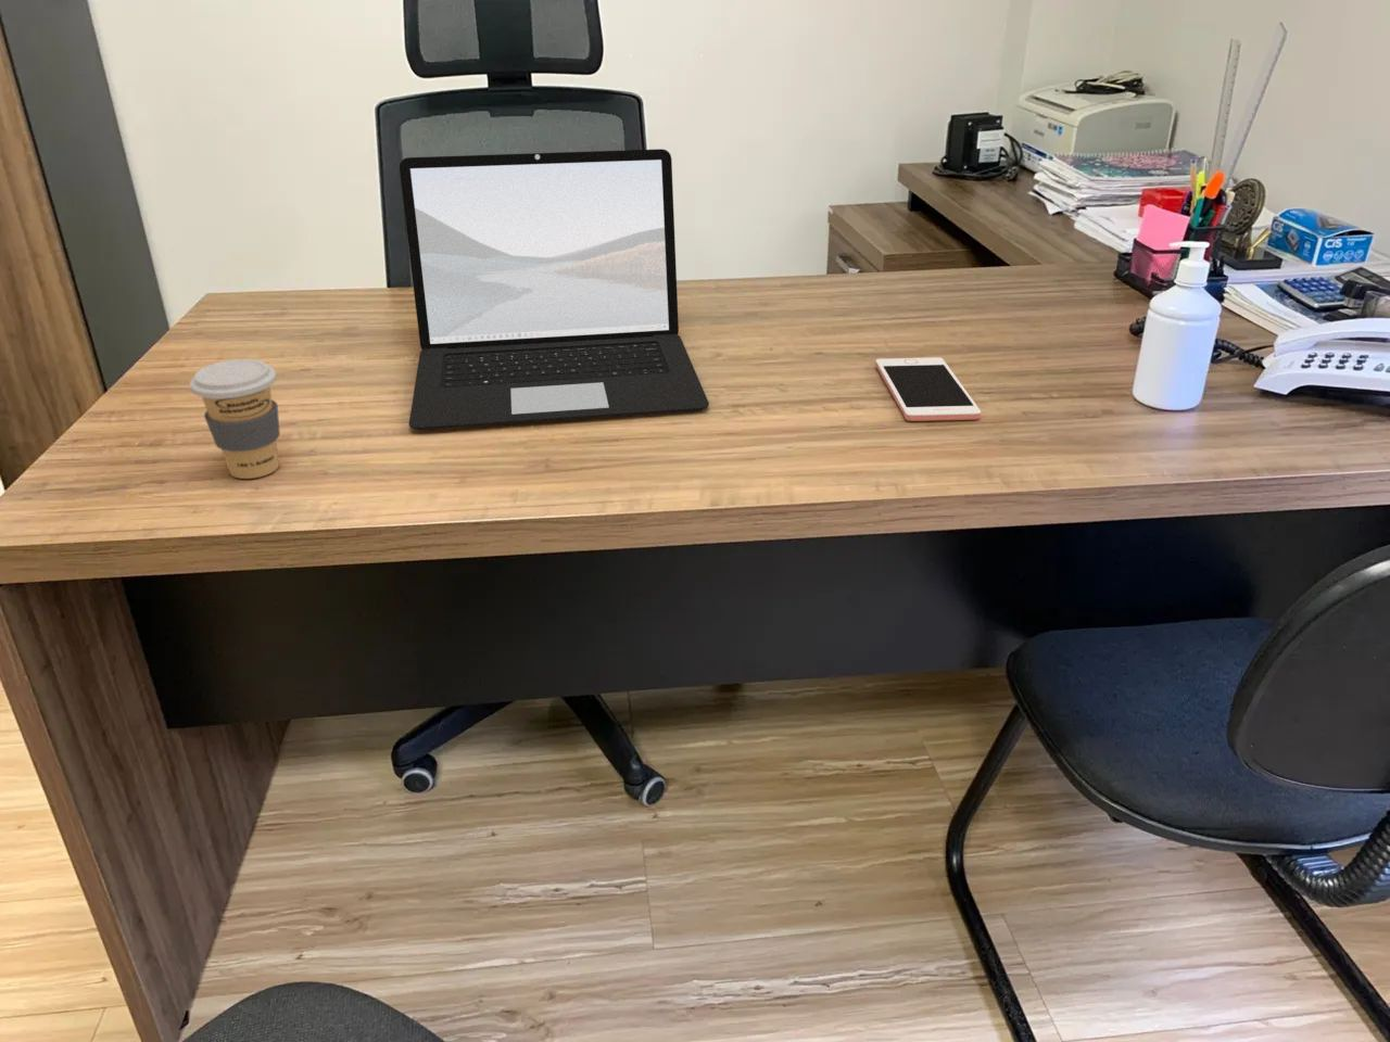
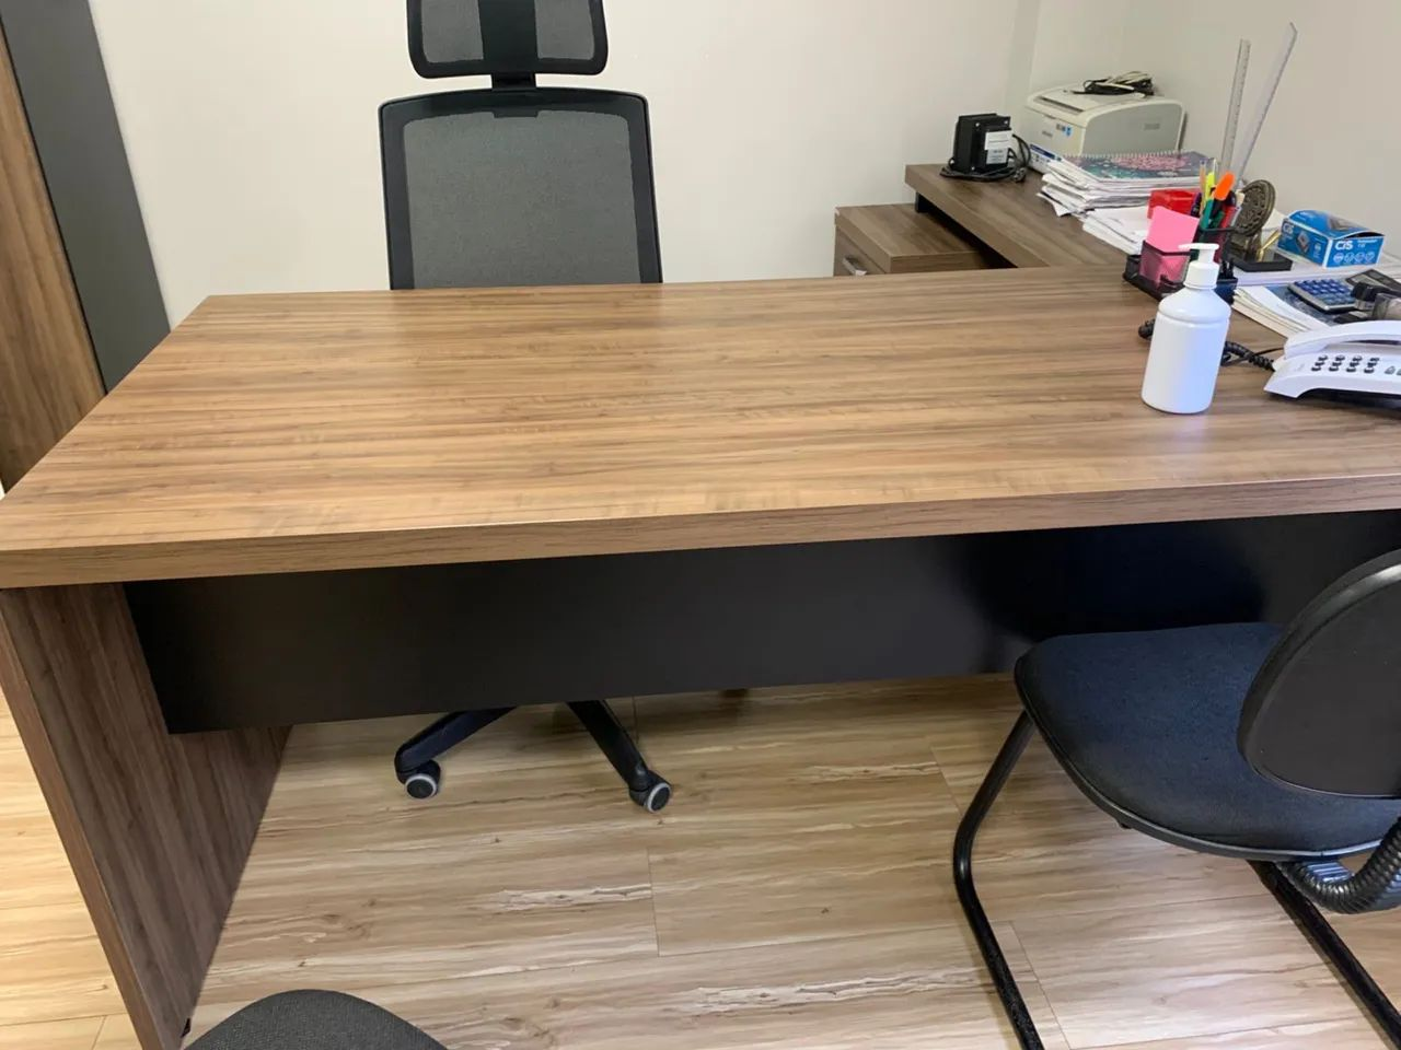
- cell phone (924, 386)
- laptop (548, 280)
- coffee cup (243, 420)
